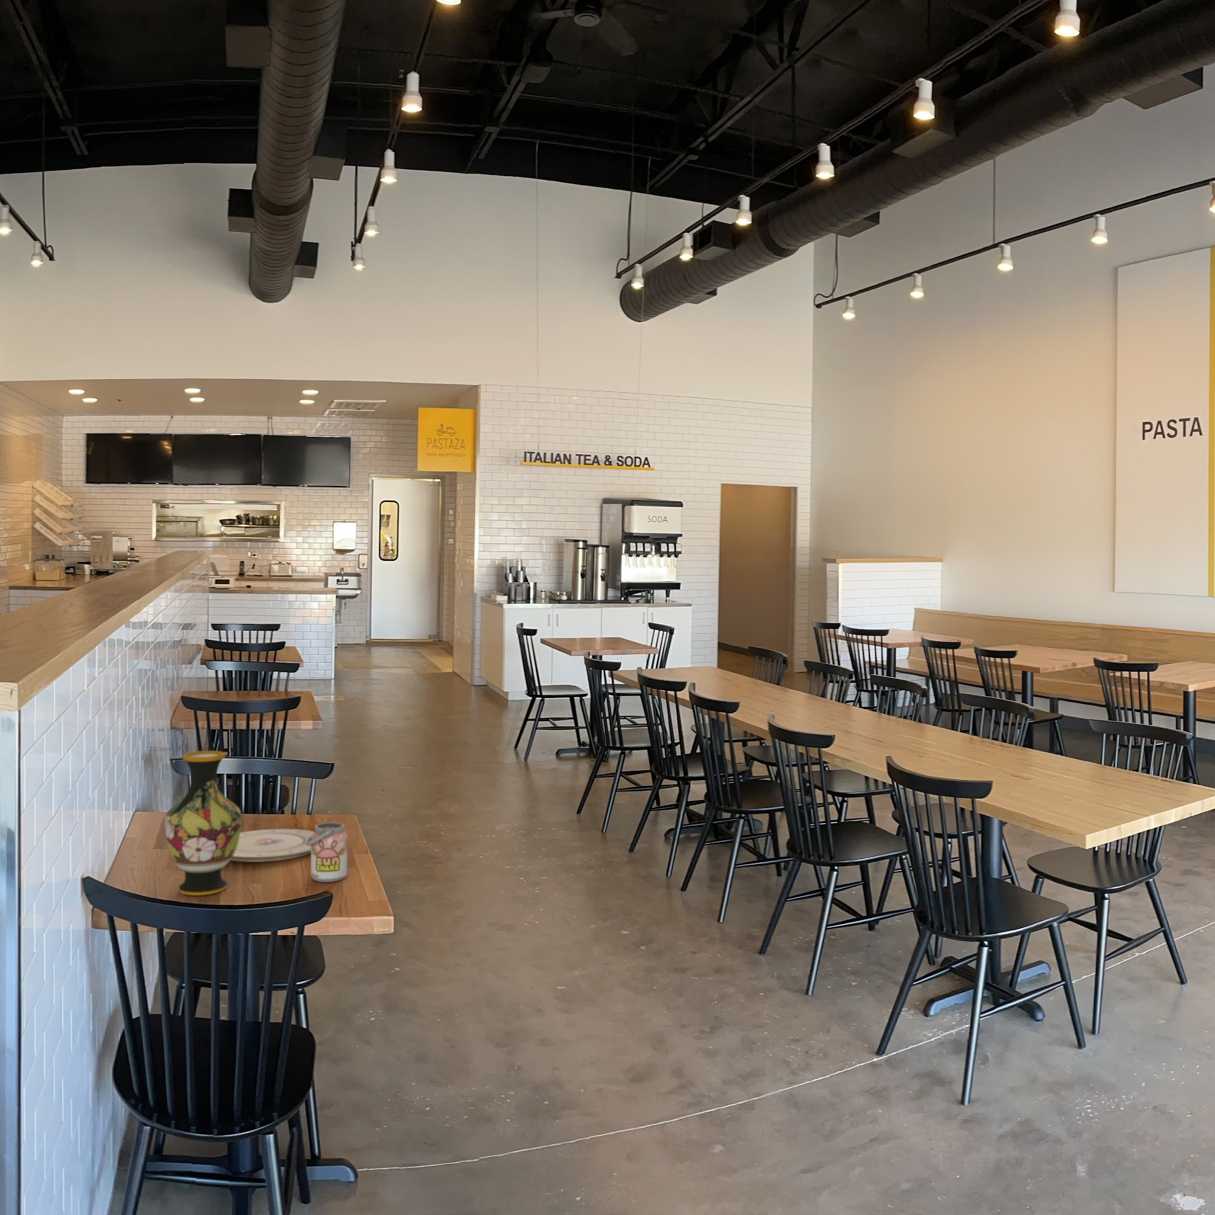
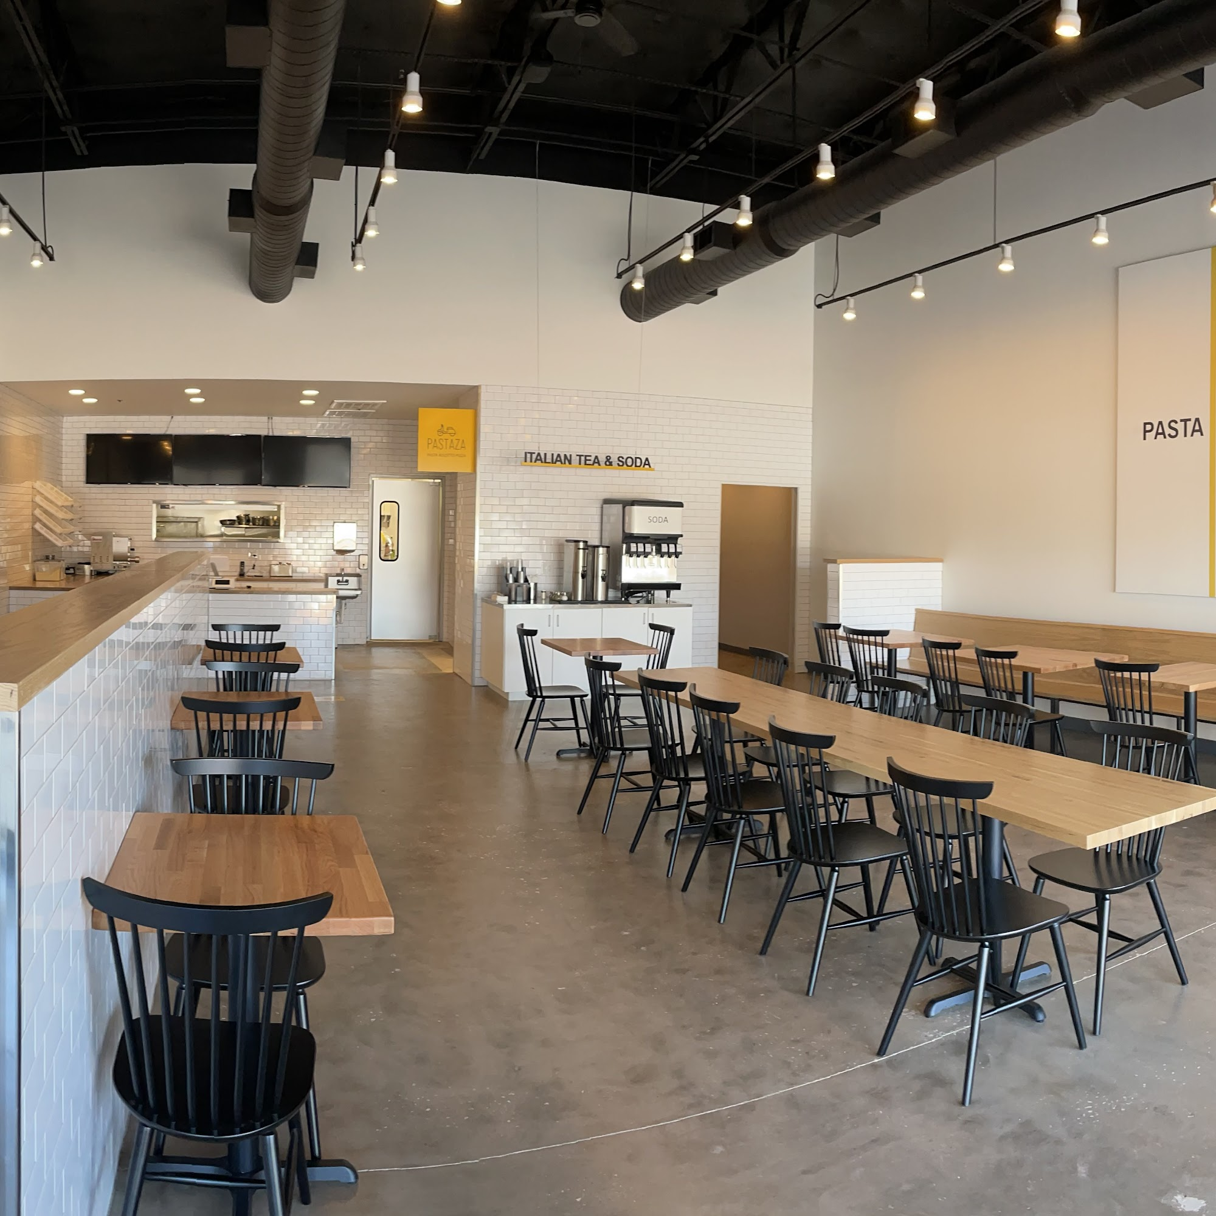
- beverage can (326, 851)
- plate (268, 844)
- vase (204, 821)
